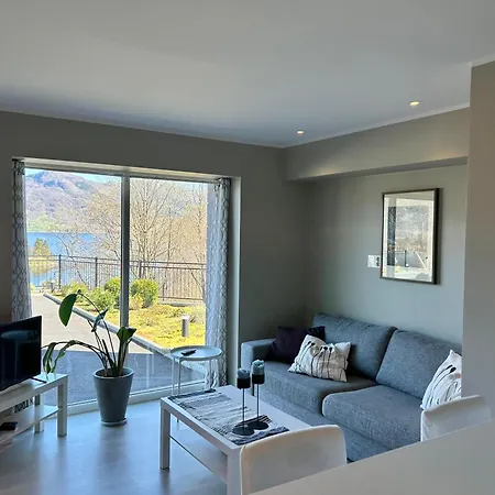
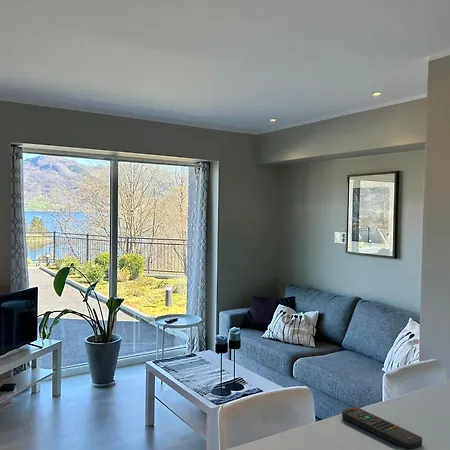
+ remote control (379, 426)
